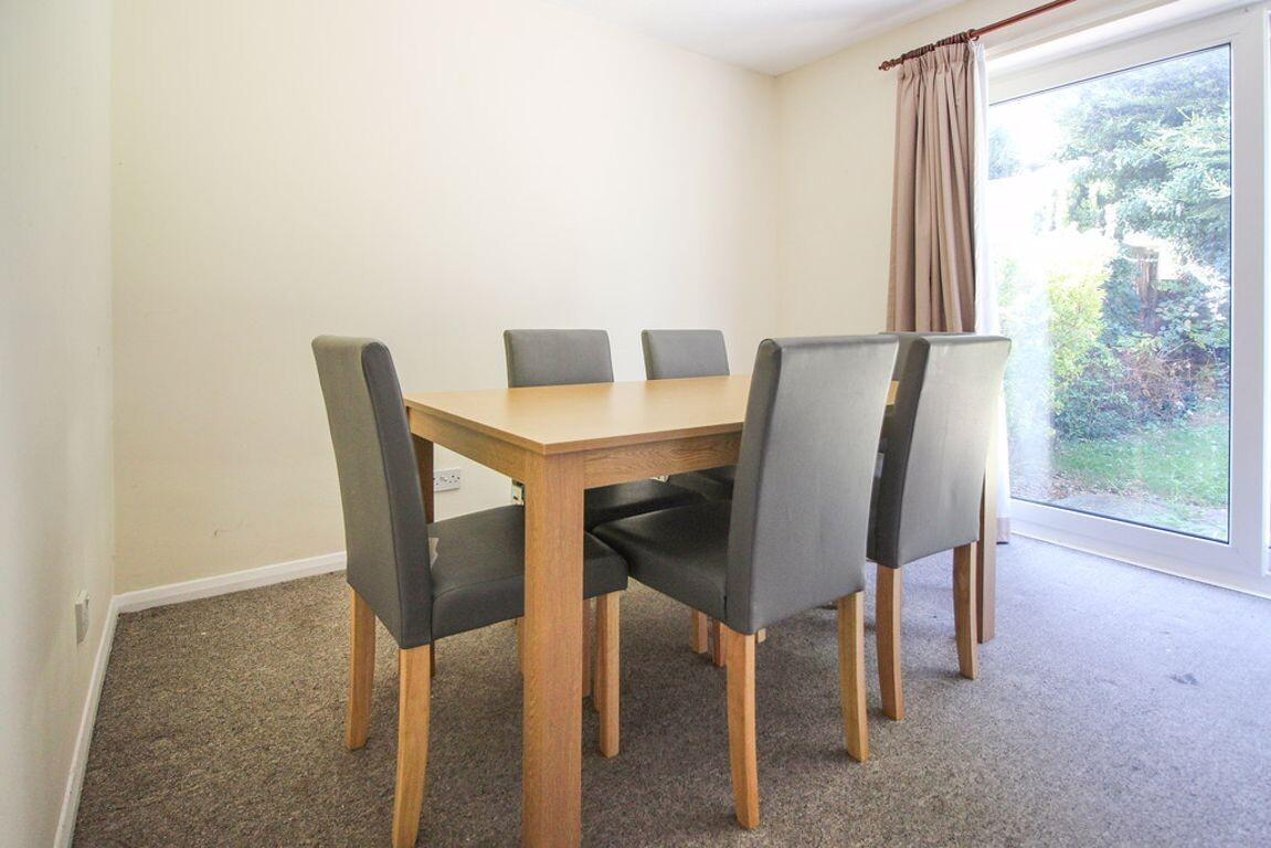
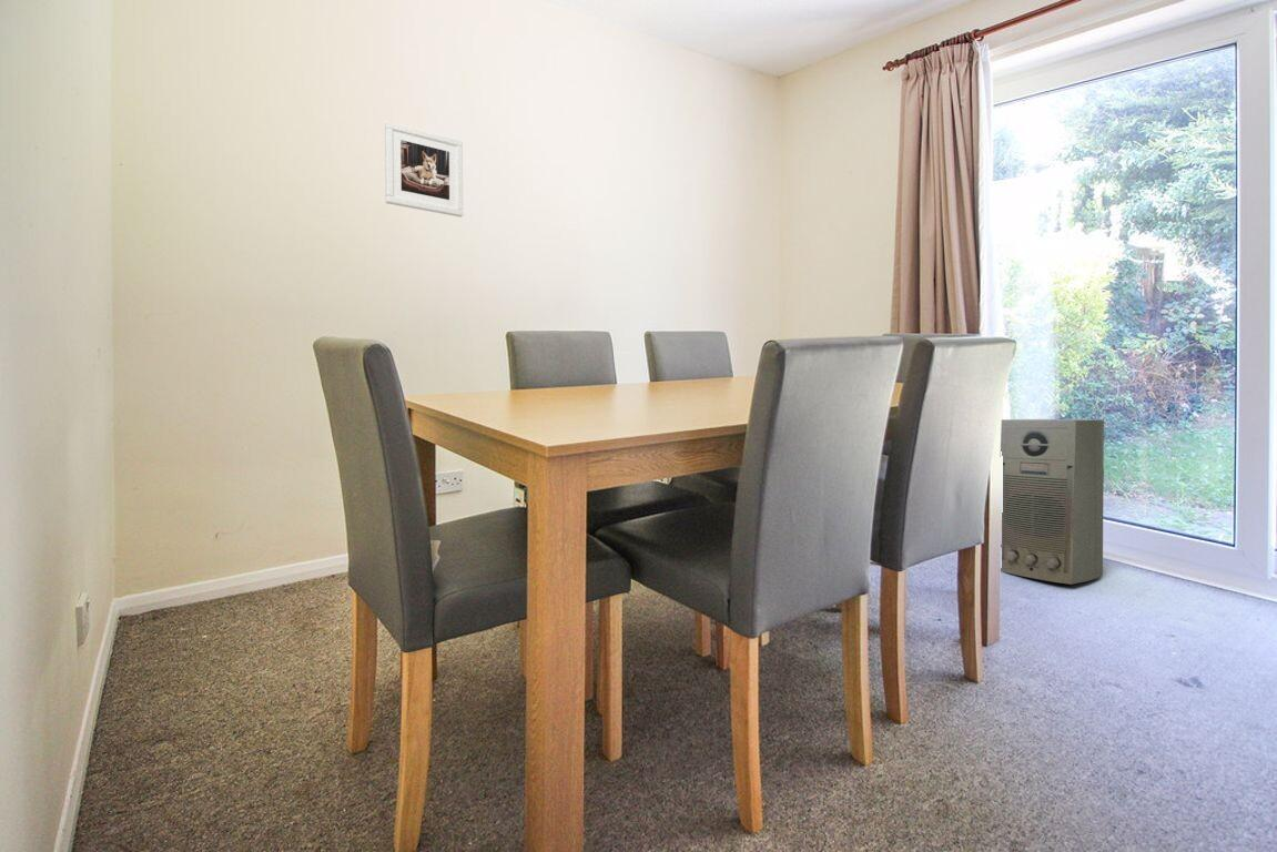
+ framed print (425, 171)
+ air purifier (1054, 495)
